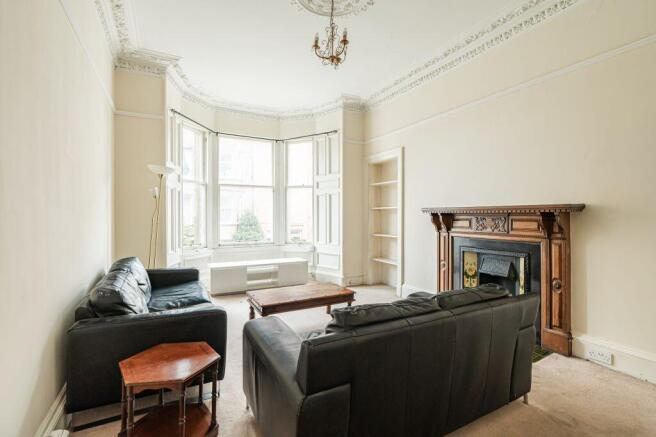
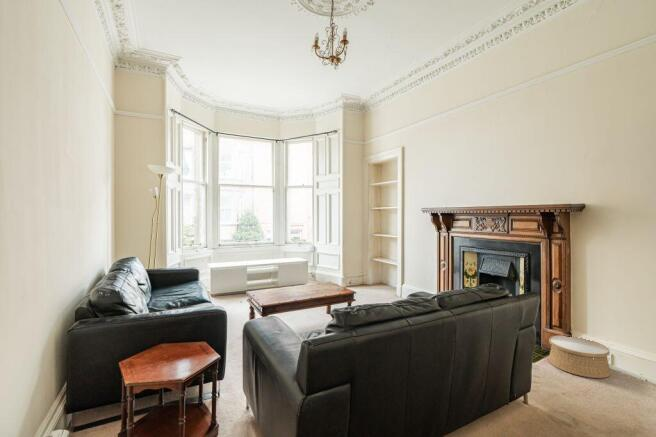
+ woven basket (578, 354)
